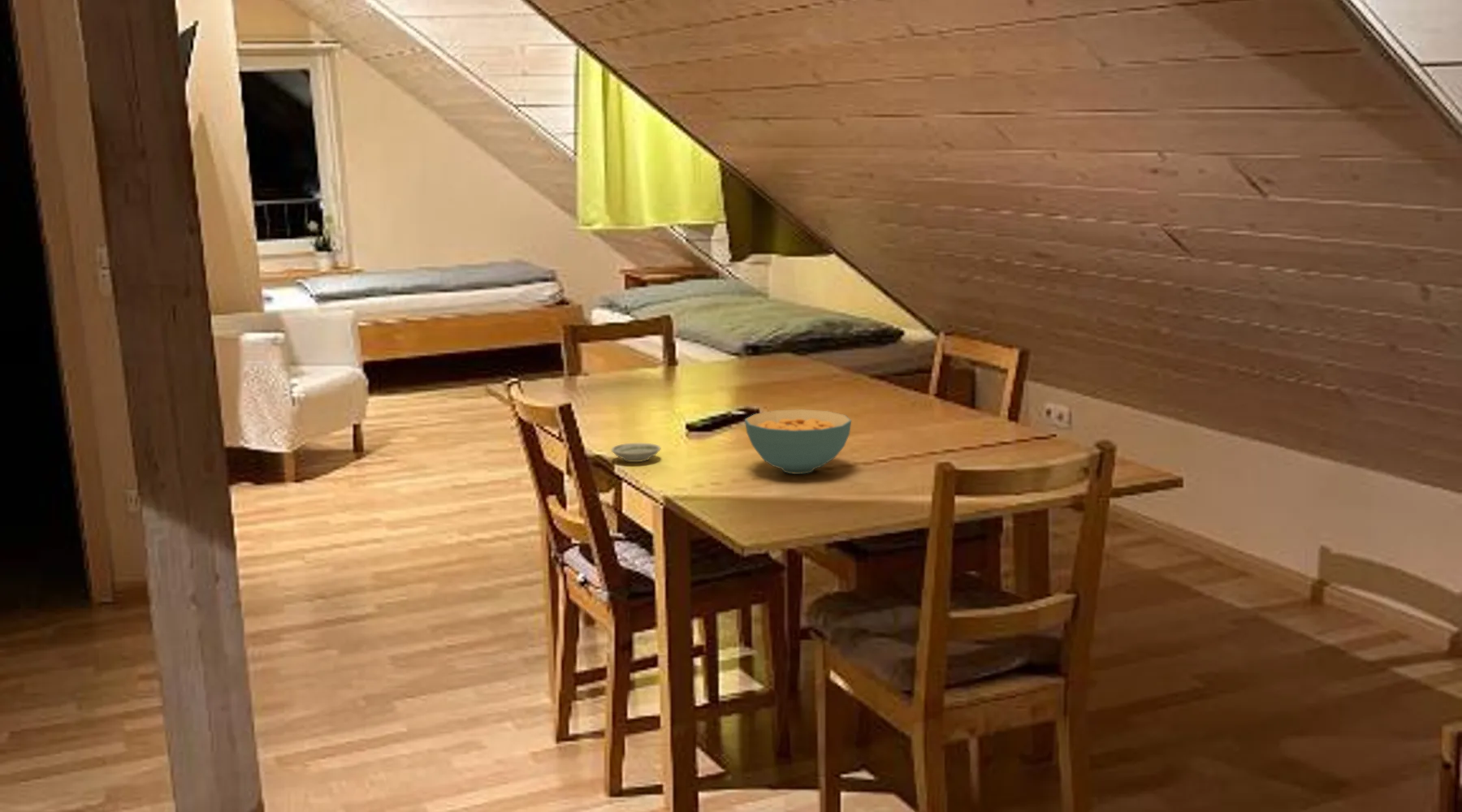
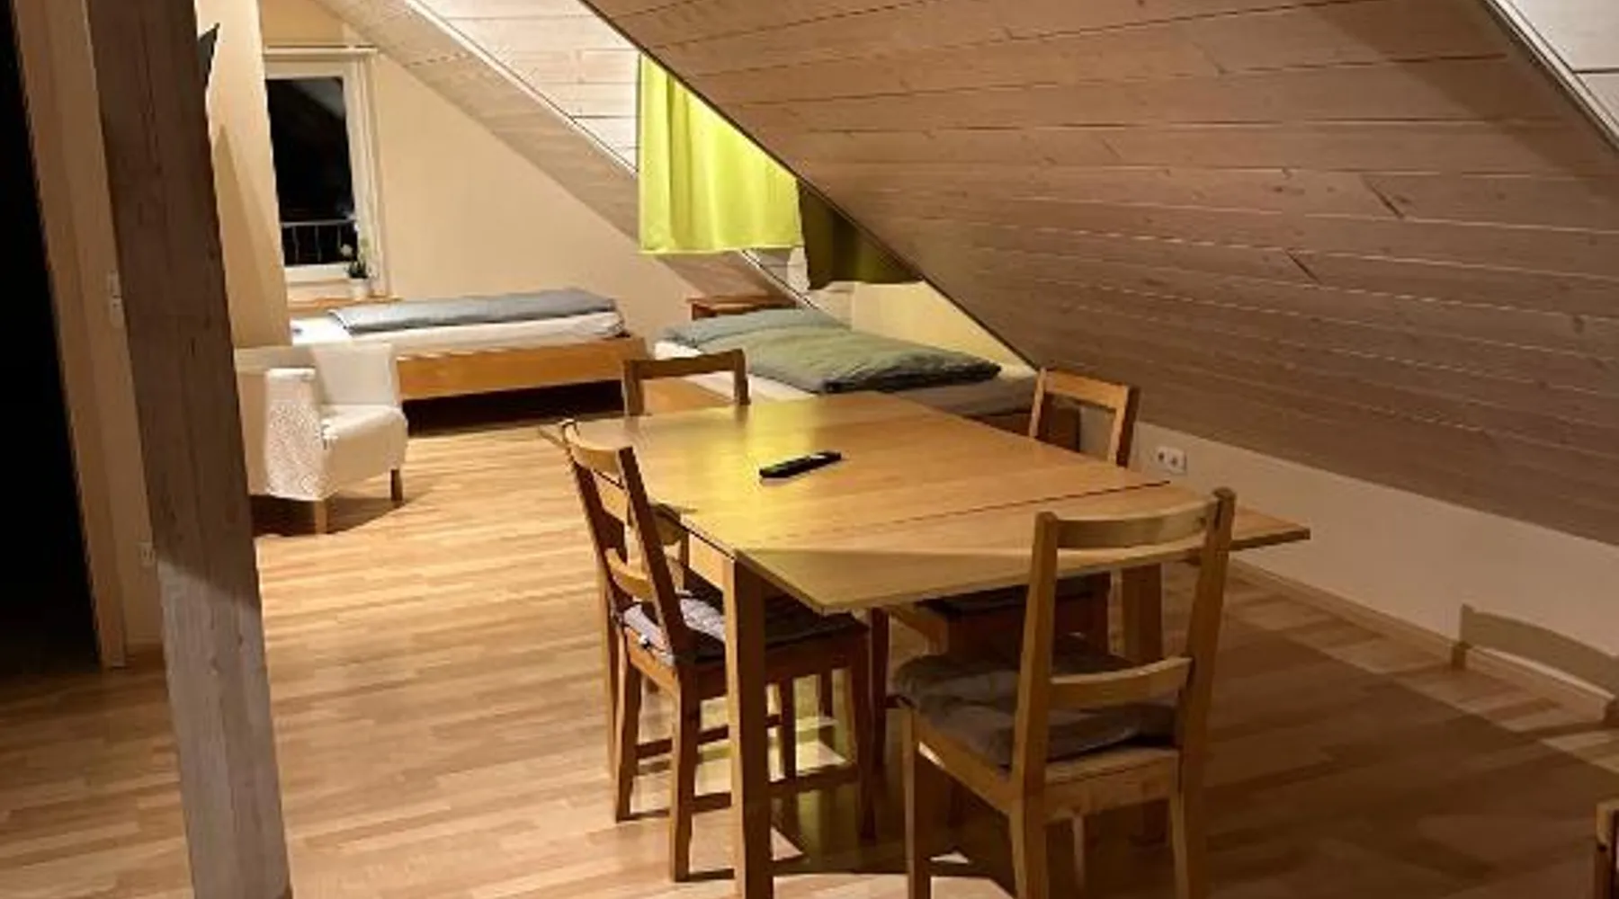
- saucer (636, 453)
- cereal bowl (798, 445)
